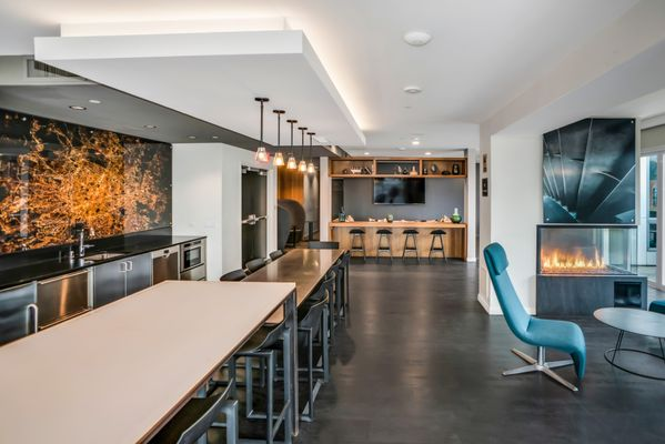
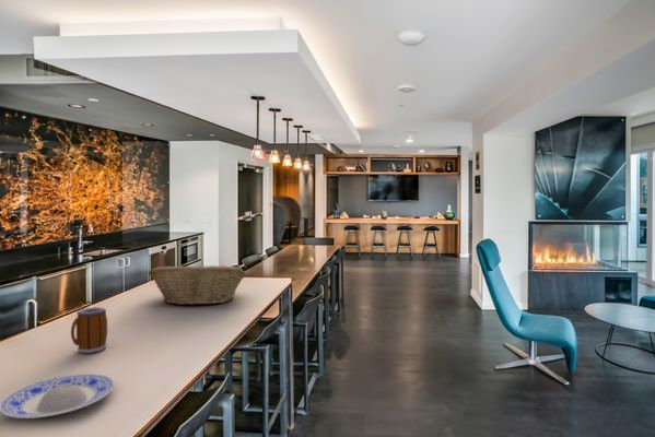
+ mug (90, 330)
+ fruit basket (198, 281)
+ plate (60, 392)
